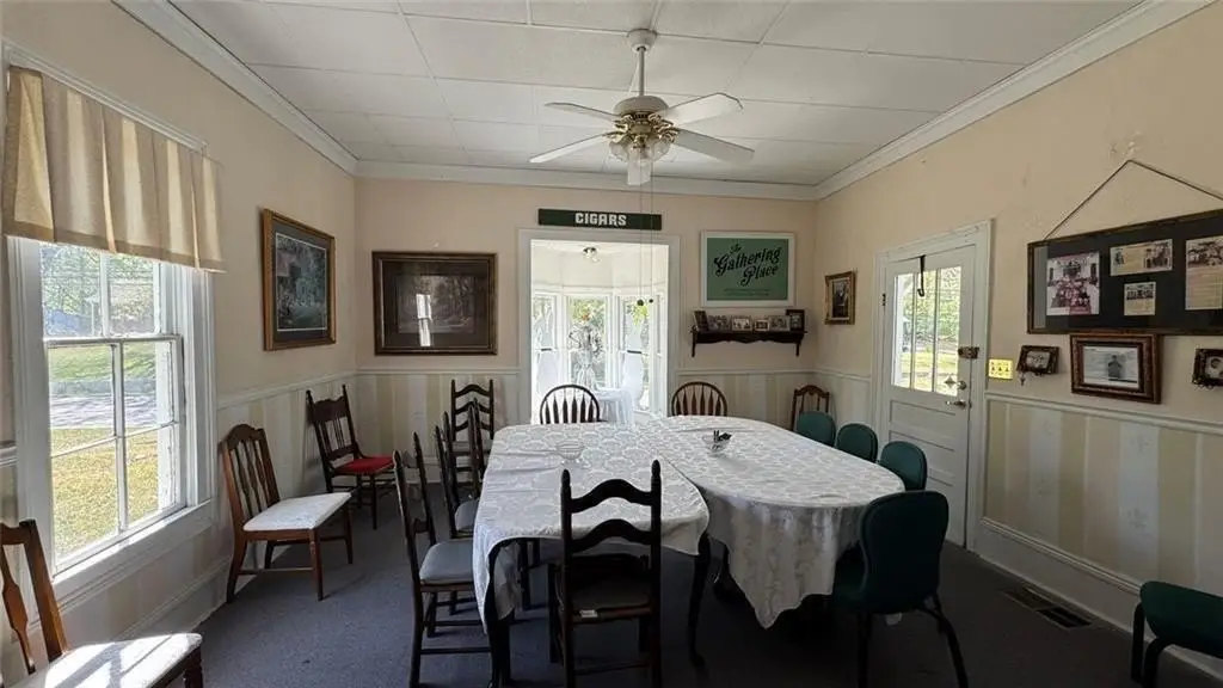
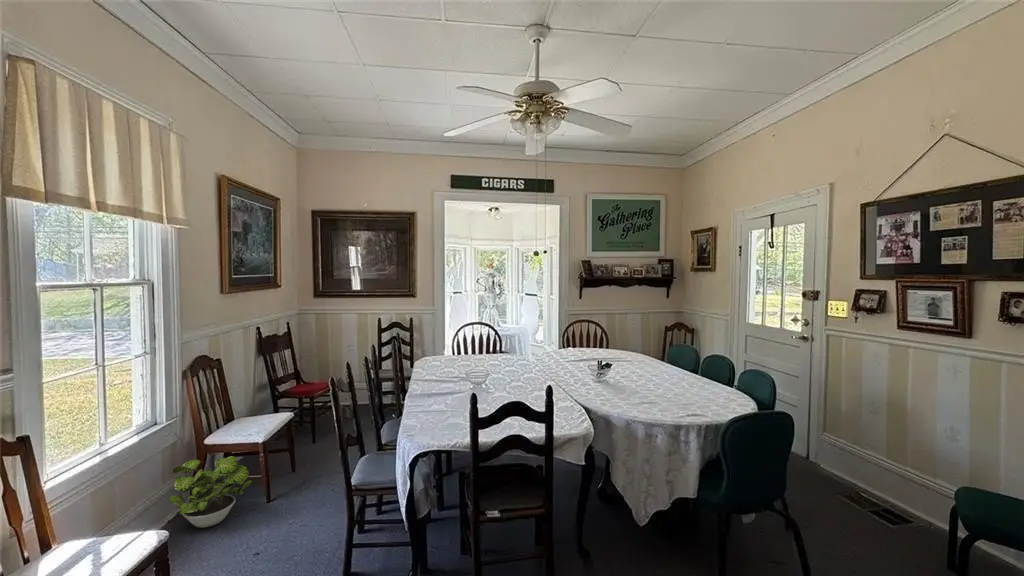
+ potted plant (211, 490)
